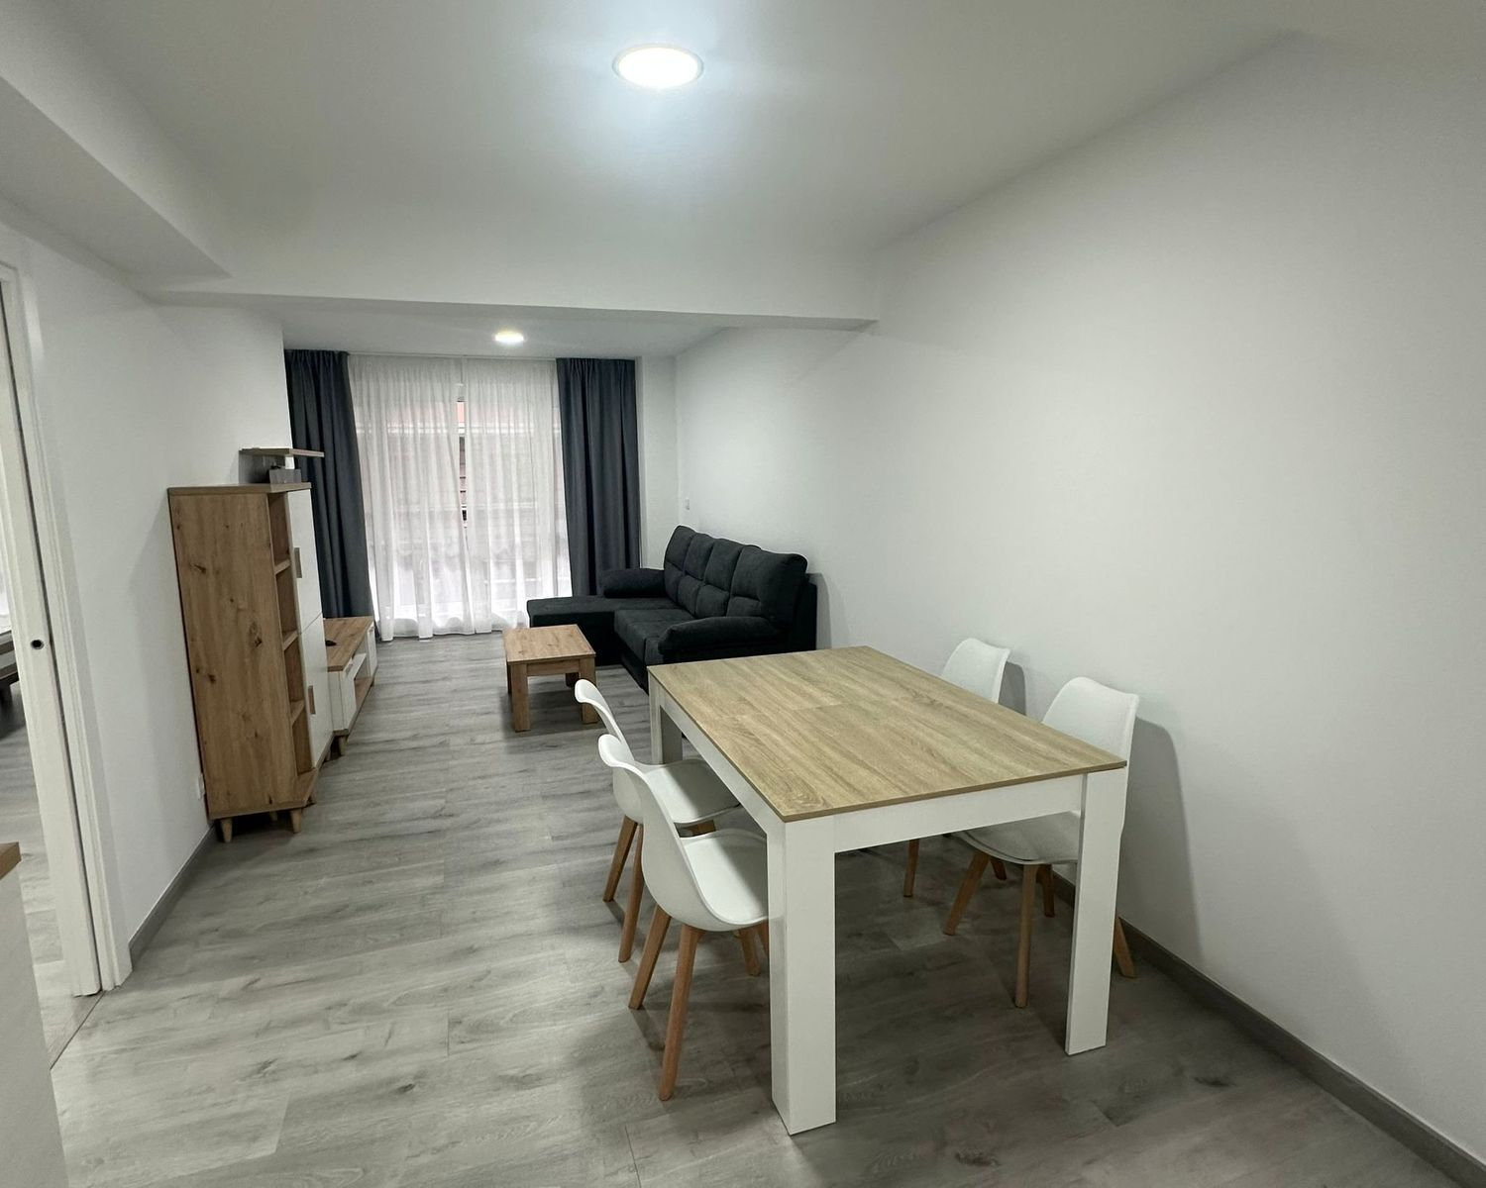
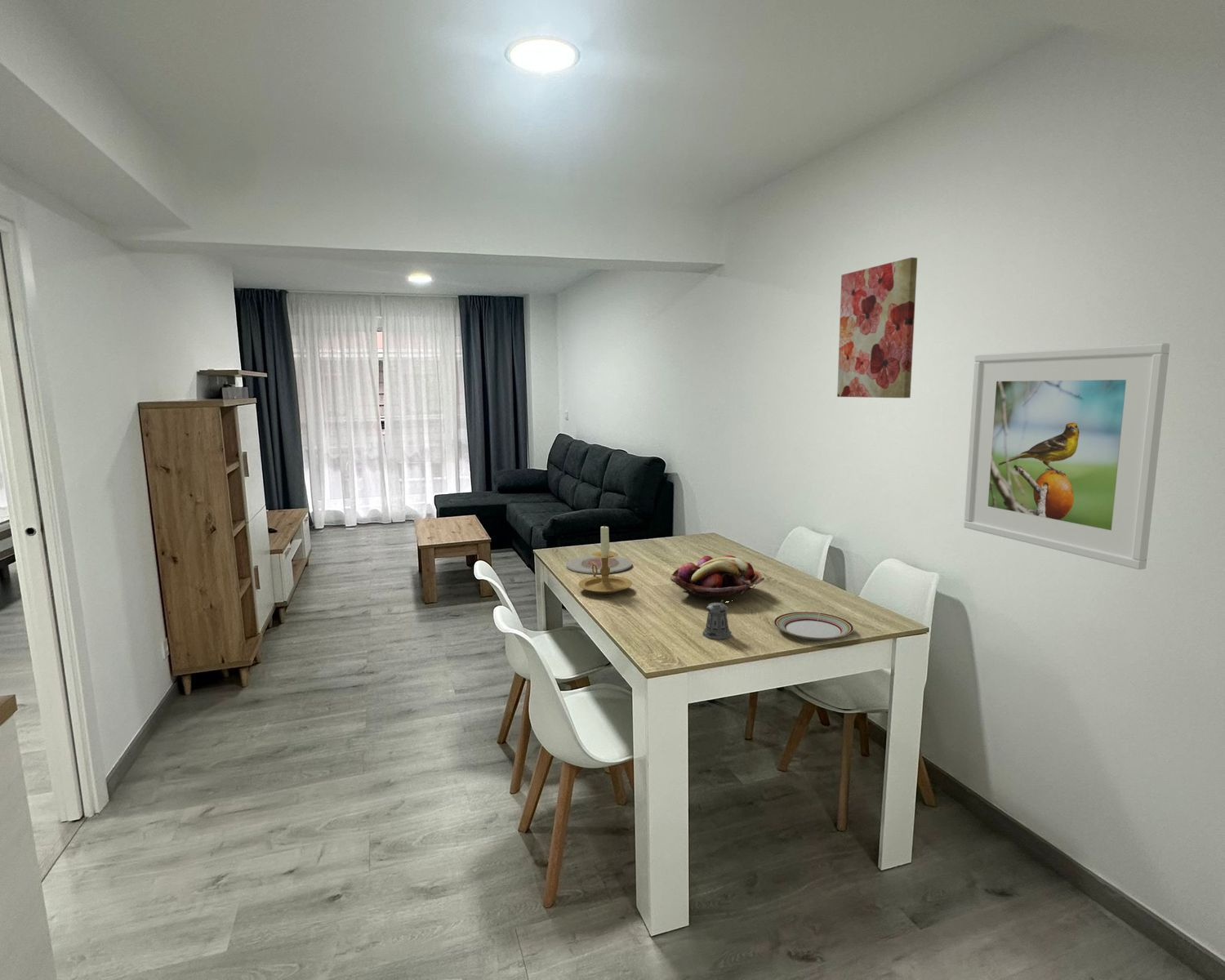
+ wall art (874, 332)
+ candle holder (604, 557)
+ fruit basket (716, 574)
+ plate (599, 564)
+ plate (813, 627)
+ pepper shaker (718, 617)
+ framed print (1050, 449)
